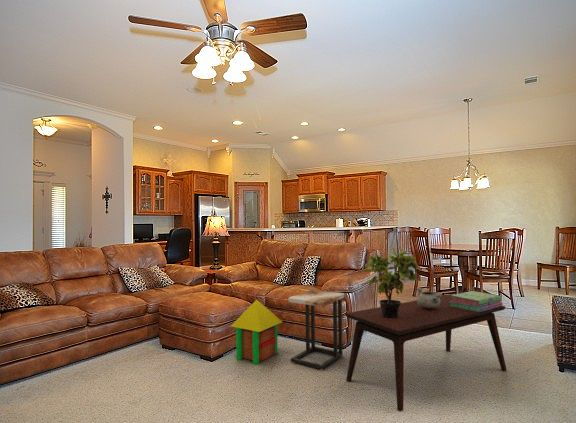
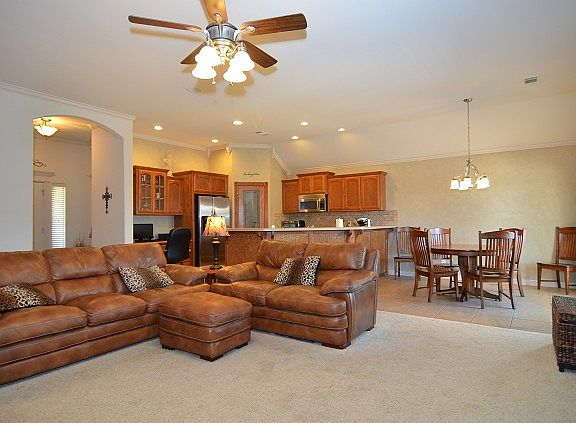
- stack of books (475, 300)
- side table (314, 327)
- potted plant (392, 281)
- toy house (257, 327)
- decorative bowl (429, 298)
- coffee table (427, 335)
